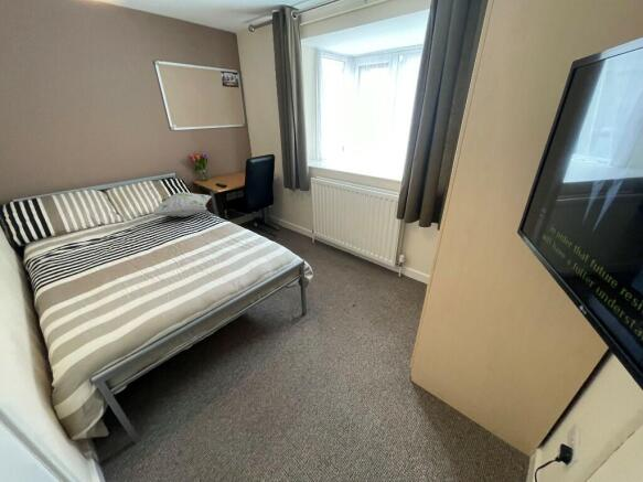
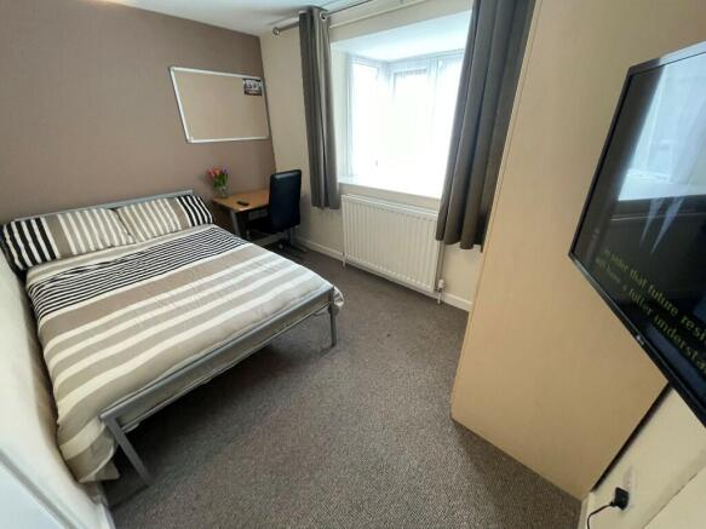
- decorative pillow (183, 204)
